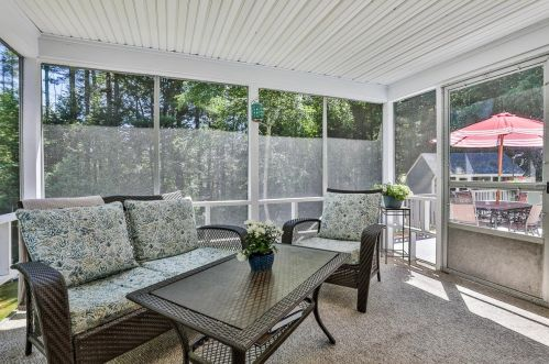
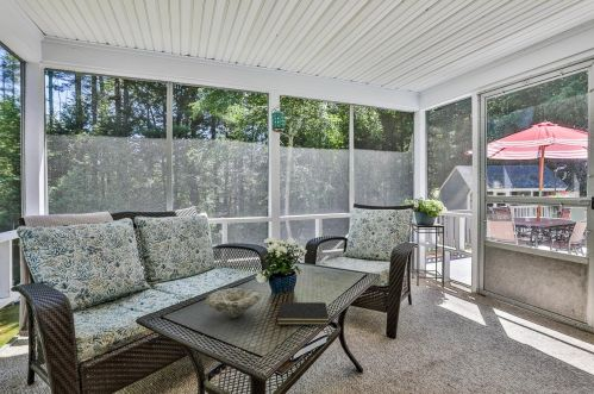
+ bowl (233, 305)
+ notepad (302, 312)
